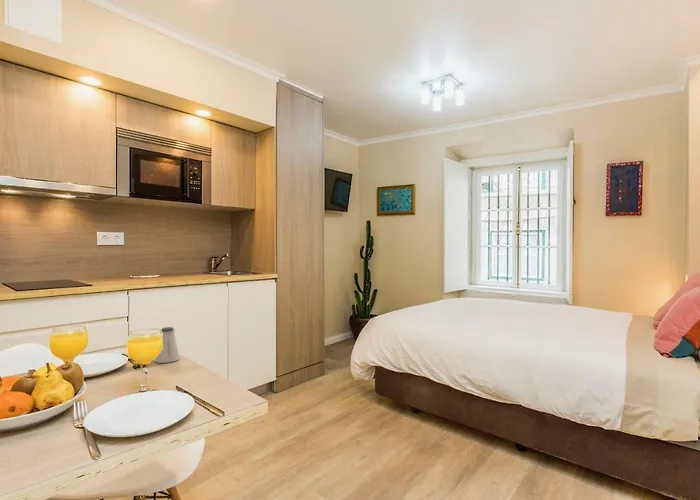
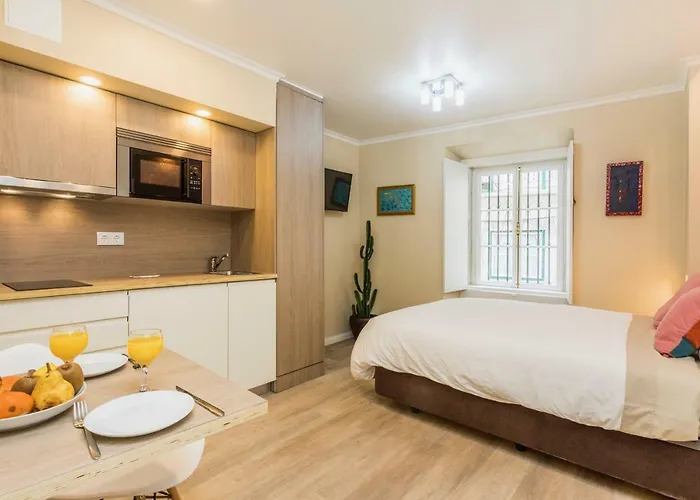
- saltshaker (167, 343)
